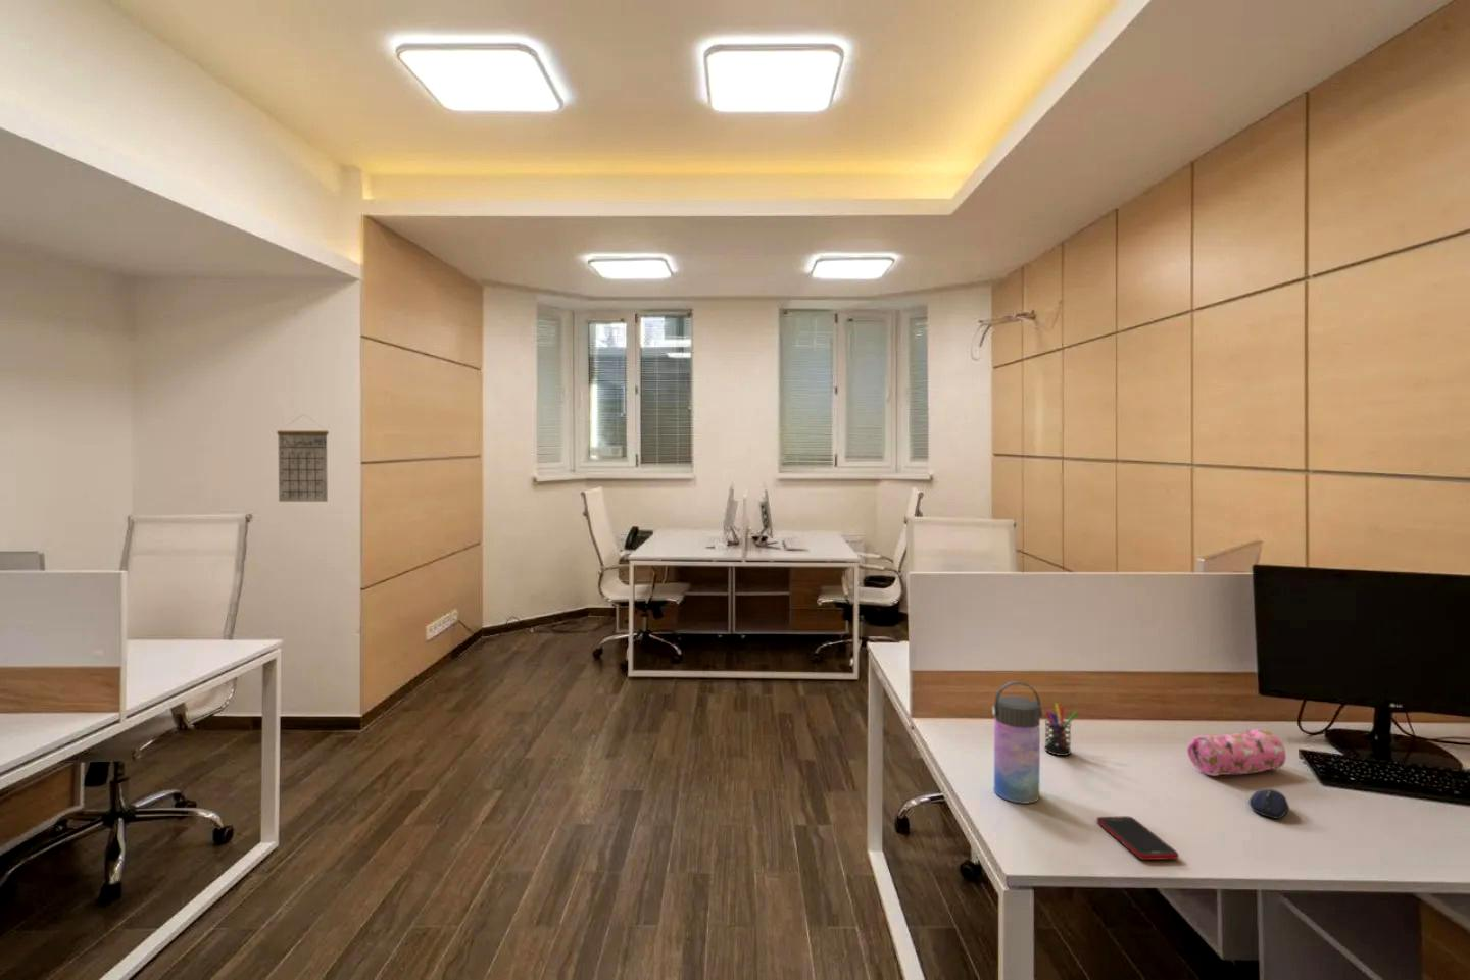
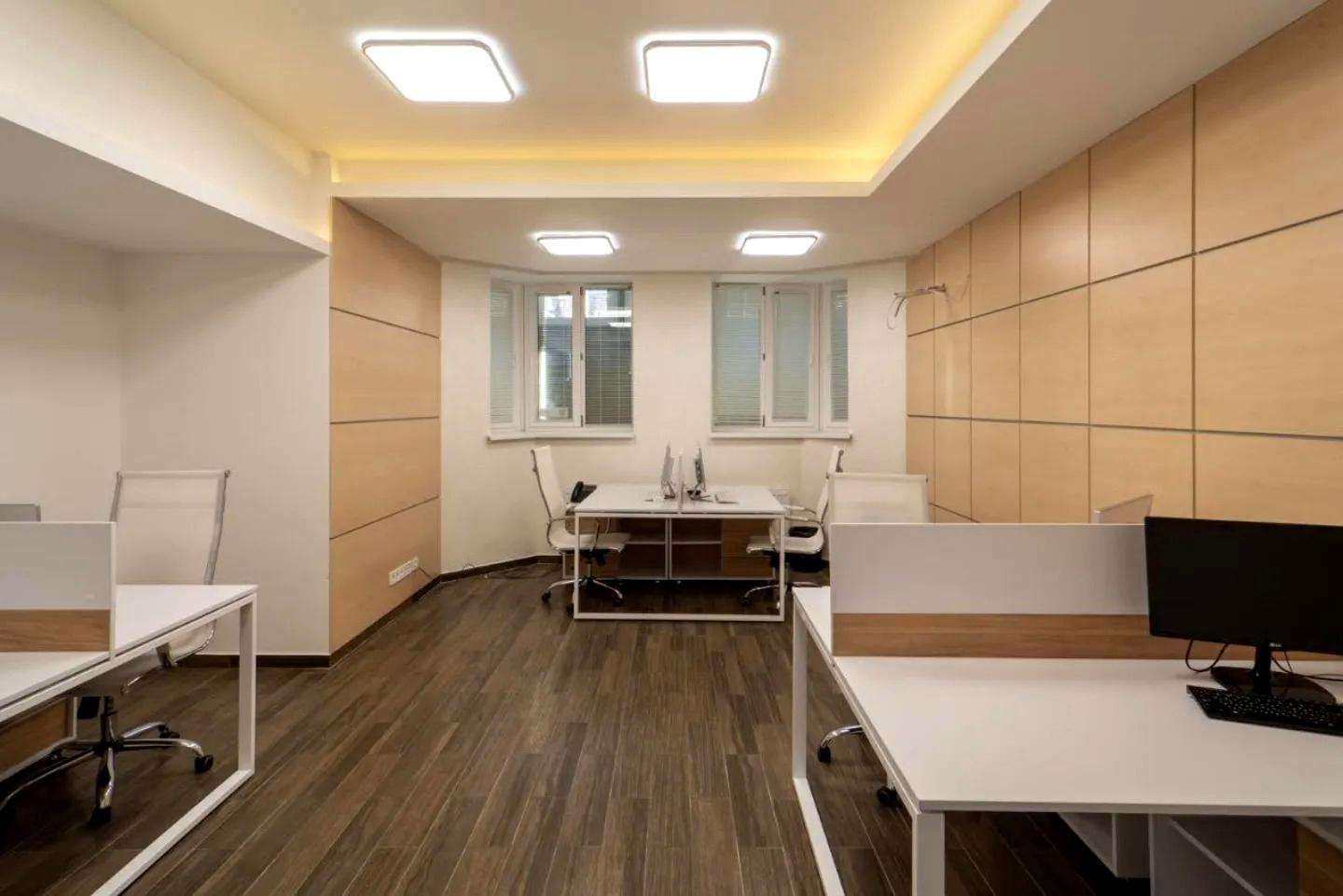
- pencil case (1235, 751)
- cell phone (1135, 837)
- water bottle (1016, 737)
- calendar (302, 458)
- pen holder (1061, 727)
- computer mouse (1269, 800)
